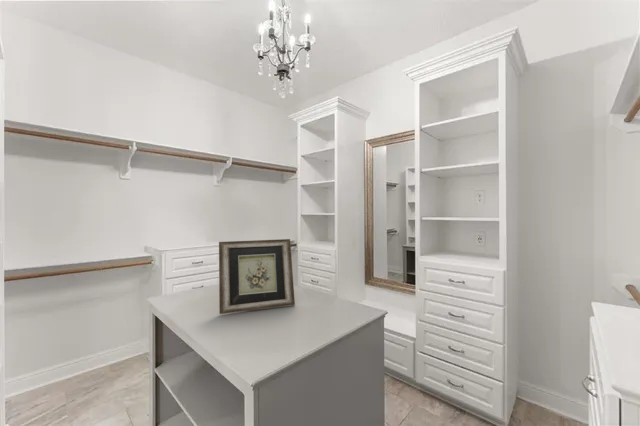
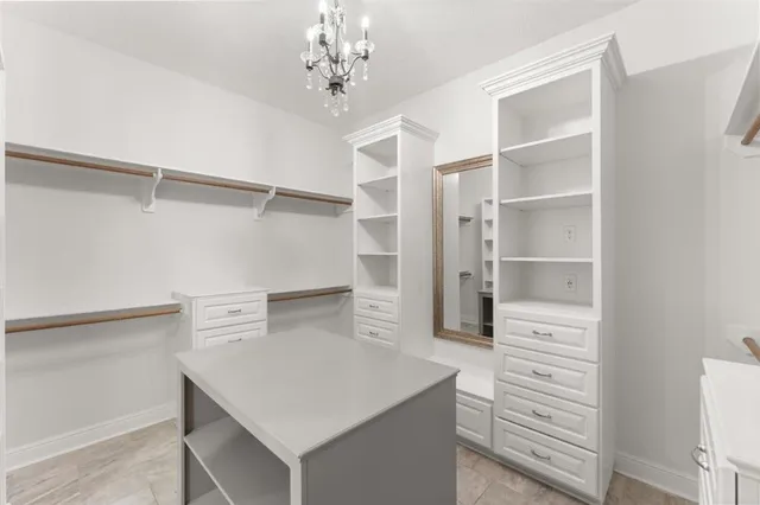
- picture frame (257, 274)
